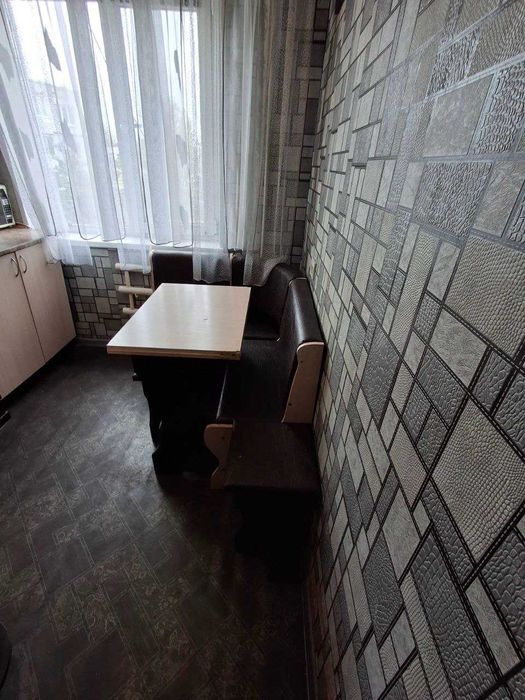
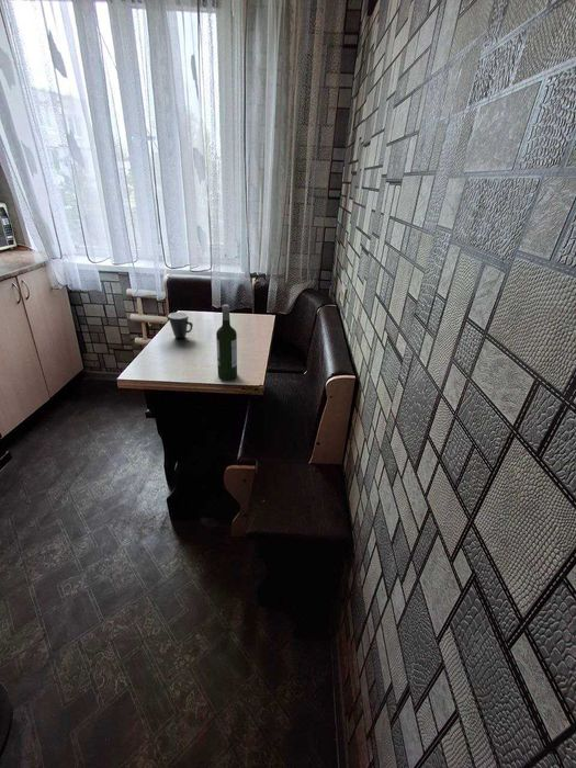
+ mug (181, 326)
+ wine bottle (226, 342)
